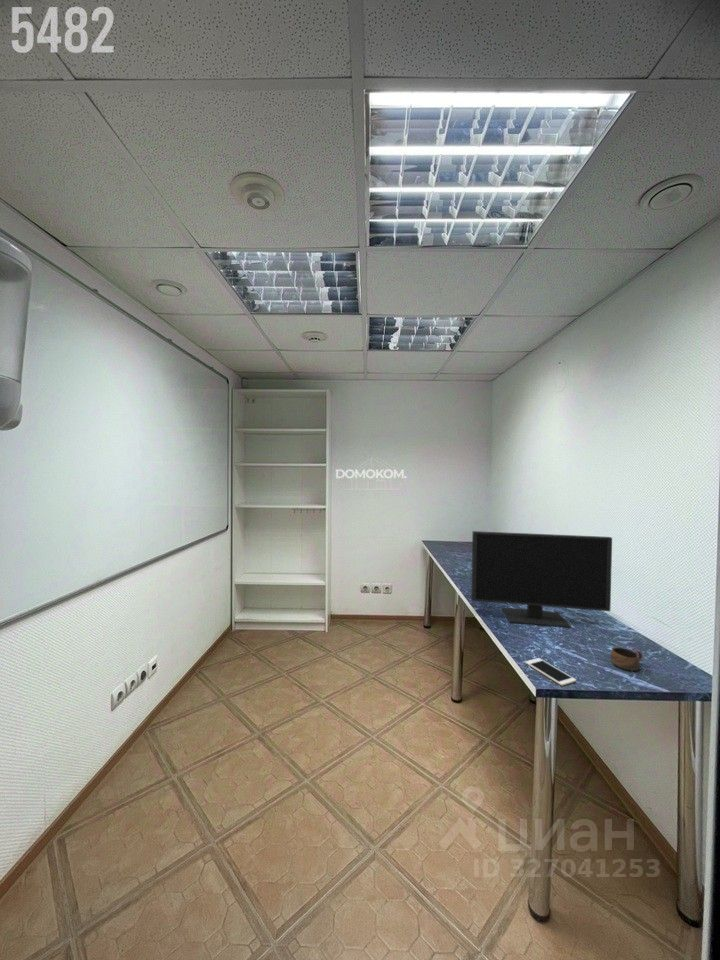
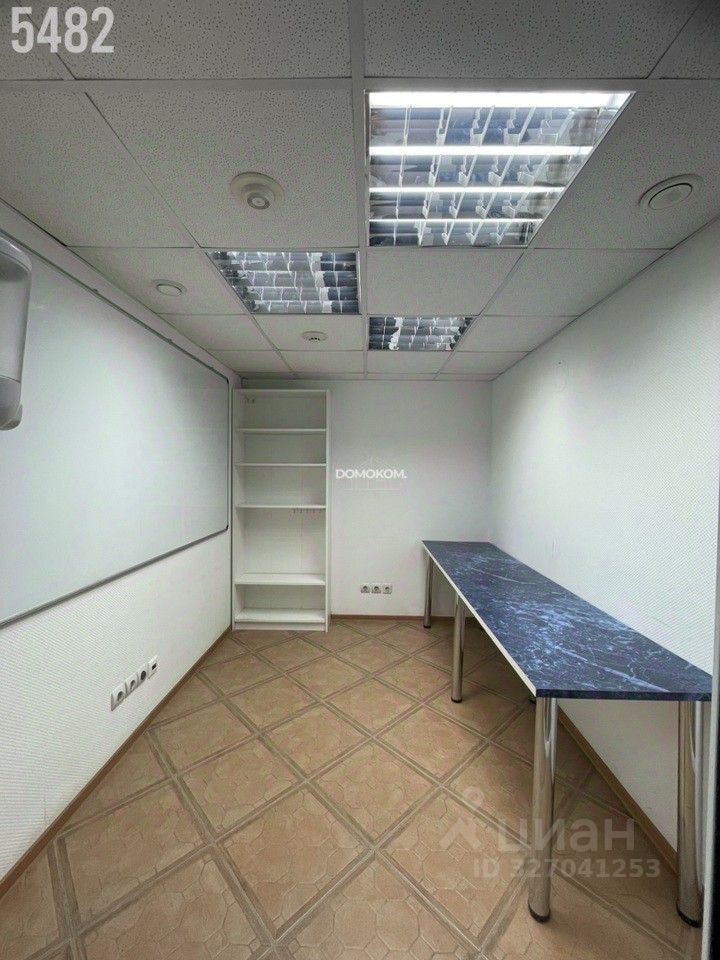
- monitor (535, 575)
- cell phone (549, 670)
- cup (628, 658)
